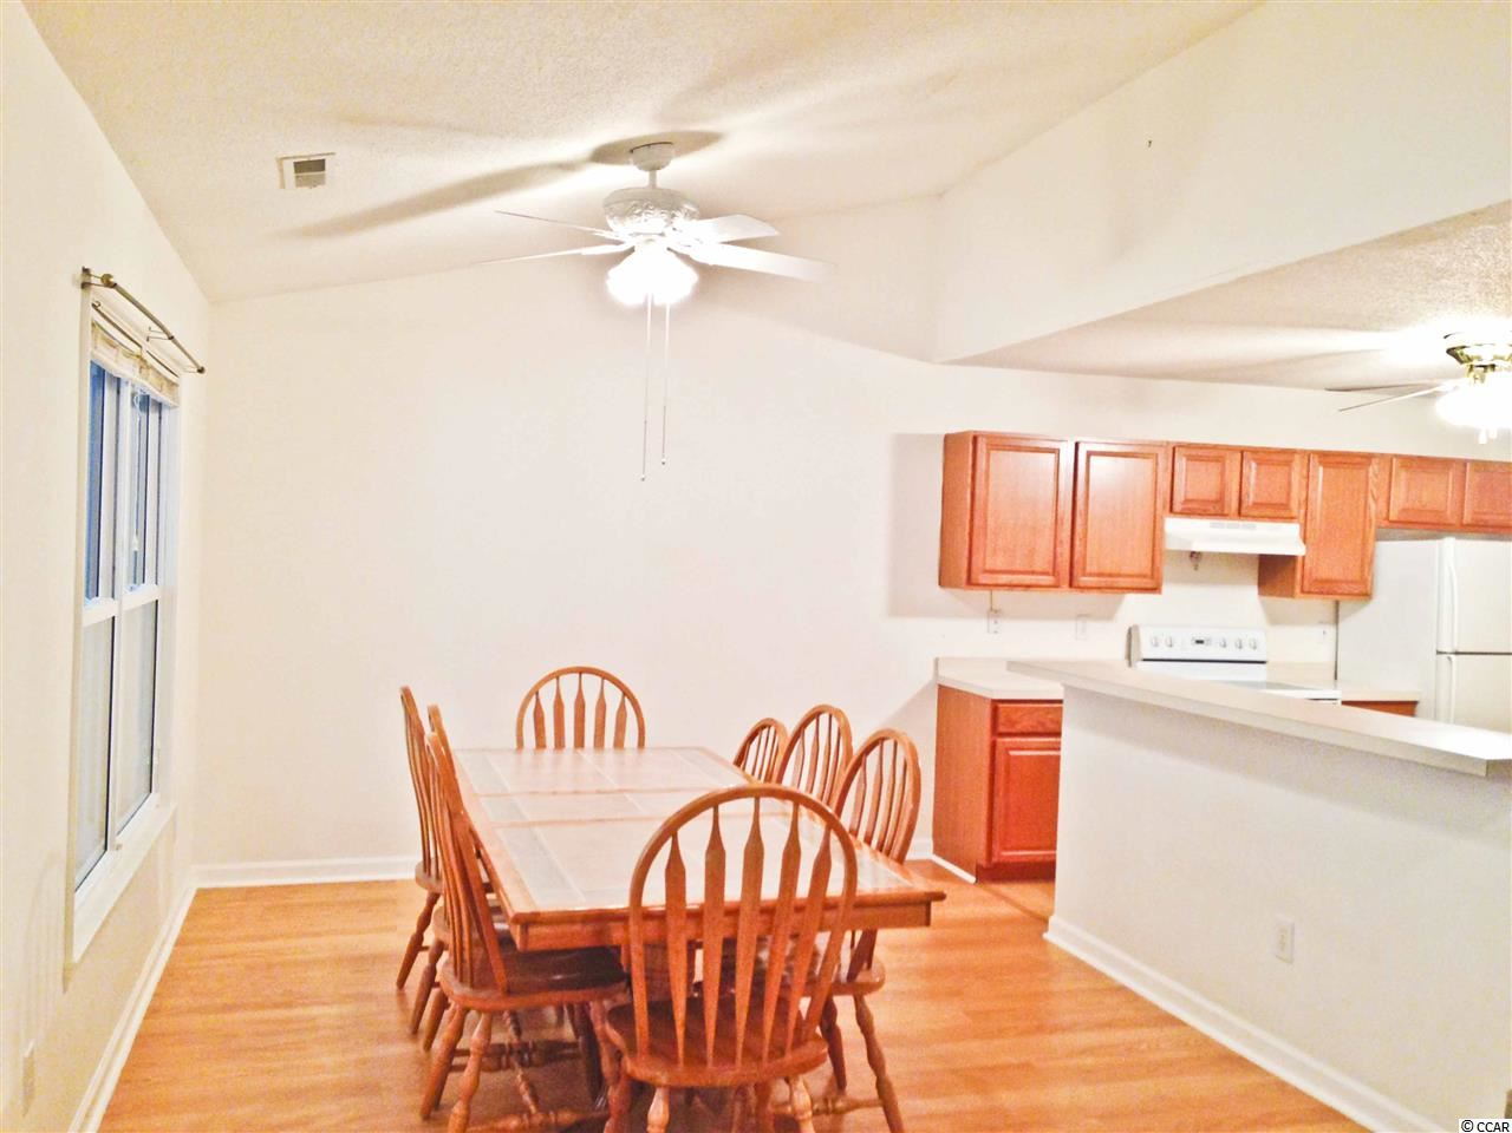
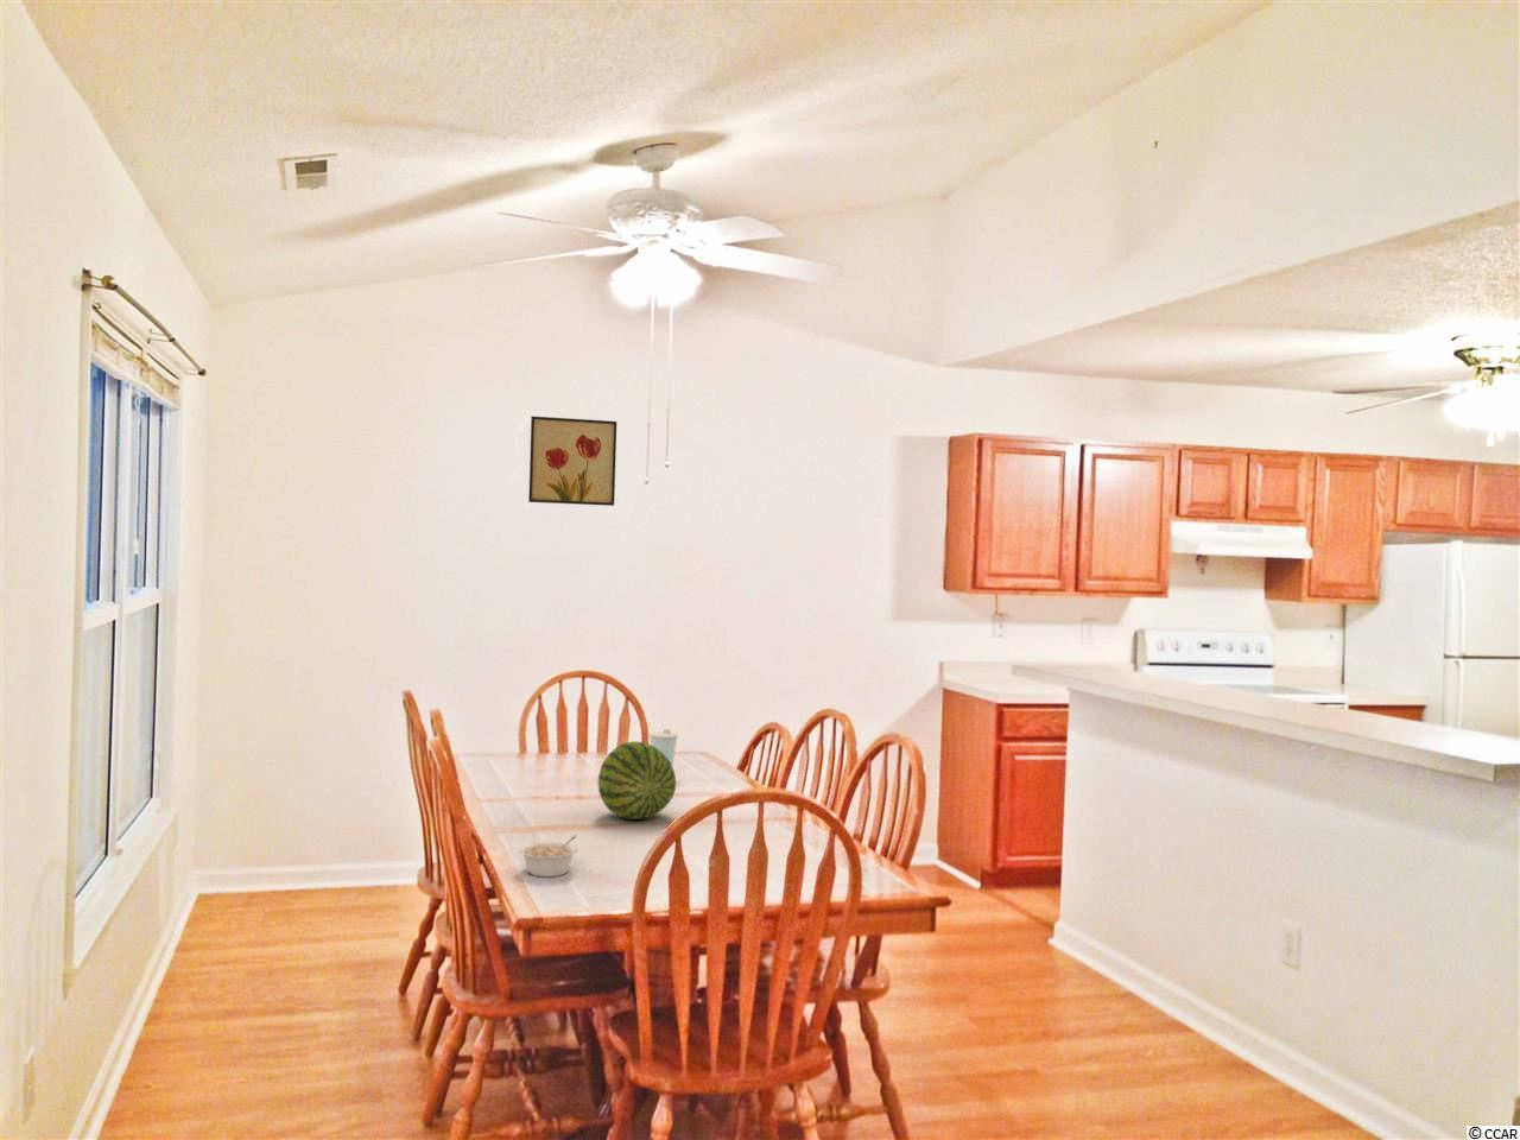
+ fruit (637, 781)
+ wall art (572, 461)
+ legume (547, 856)
+ cup (664, 754)
